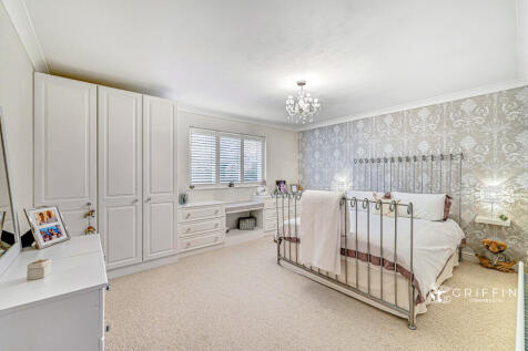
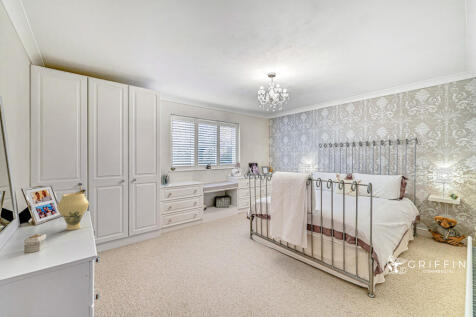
+ vase (73, 211)
